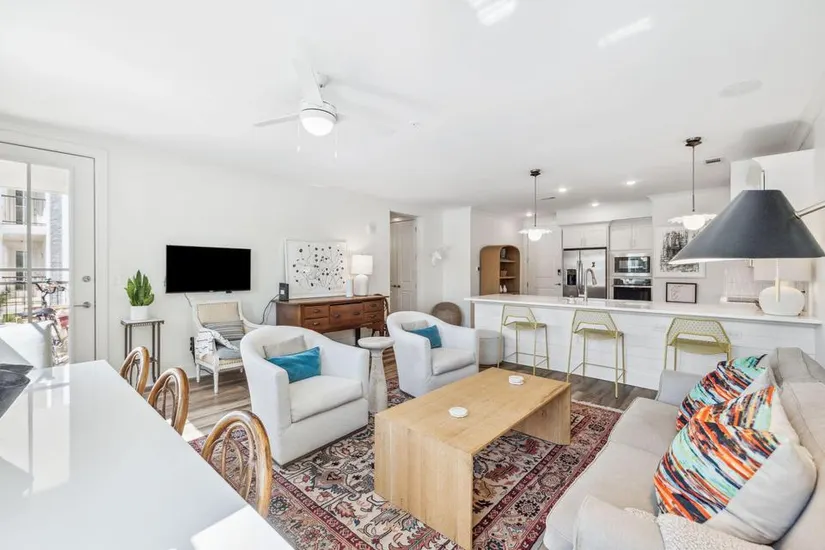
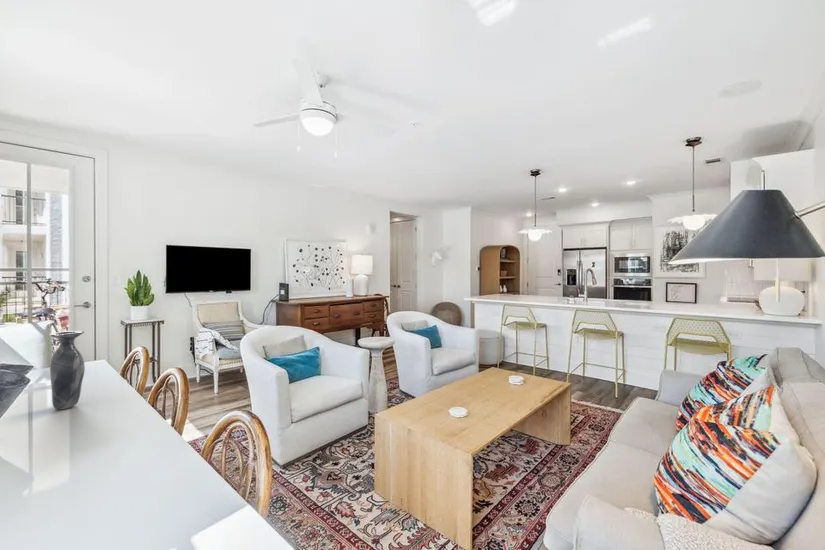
+ vase (67, 369)
